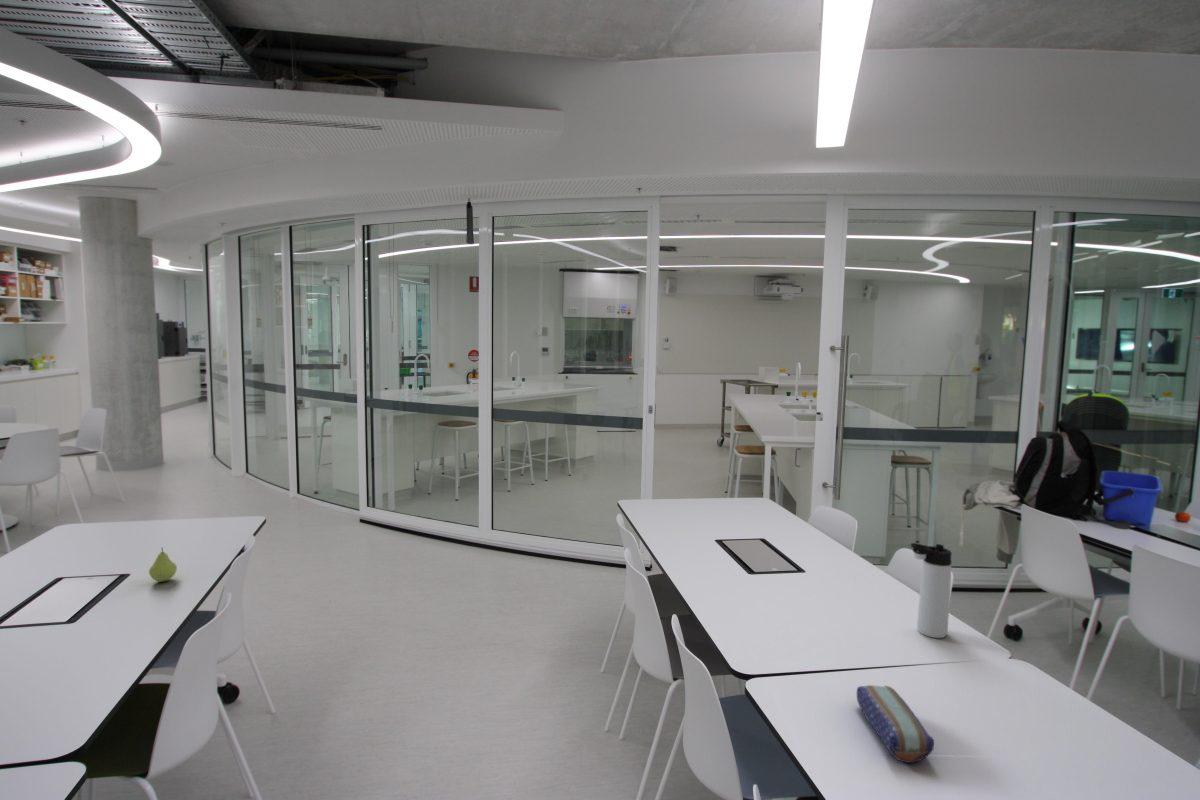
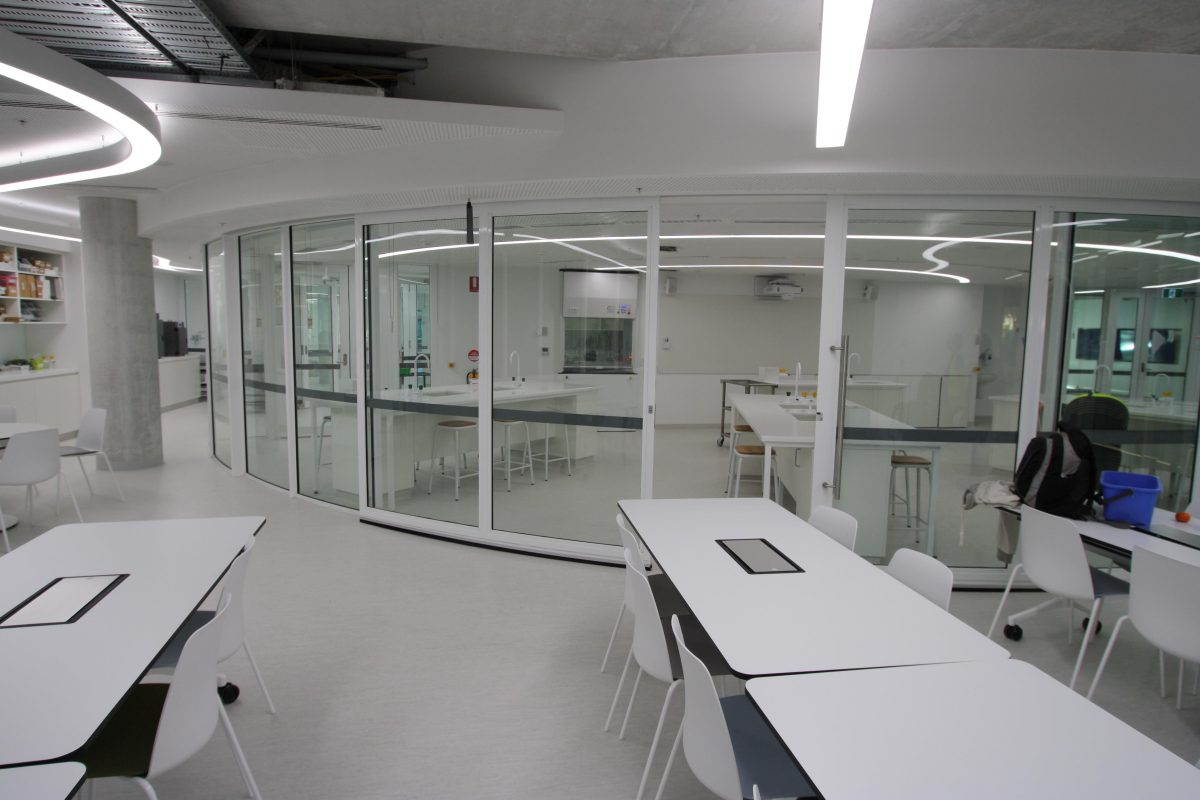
- pencil case (892, 718)
- thermos bottle (928, 589)
- fruit (162, 564)
